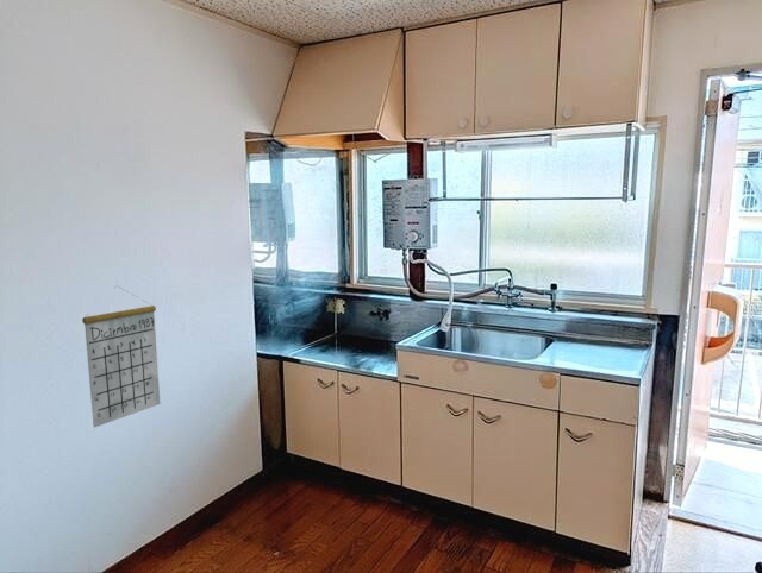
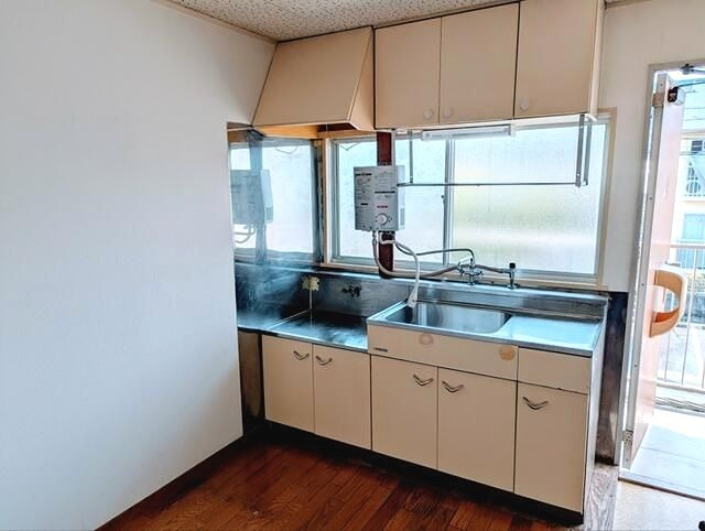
- calendar (124, 351)
